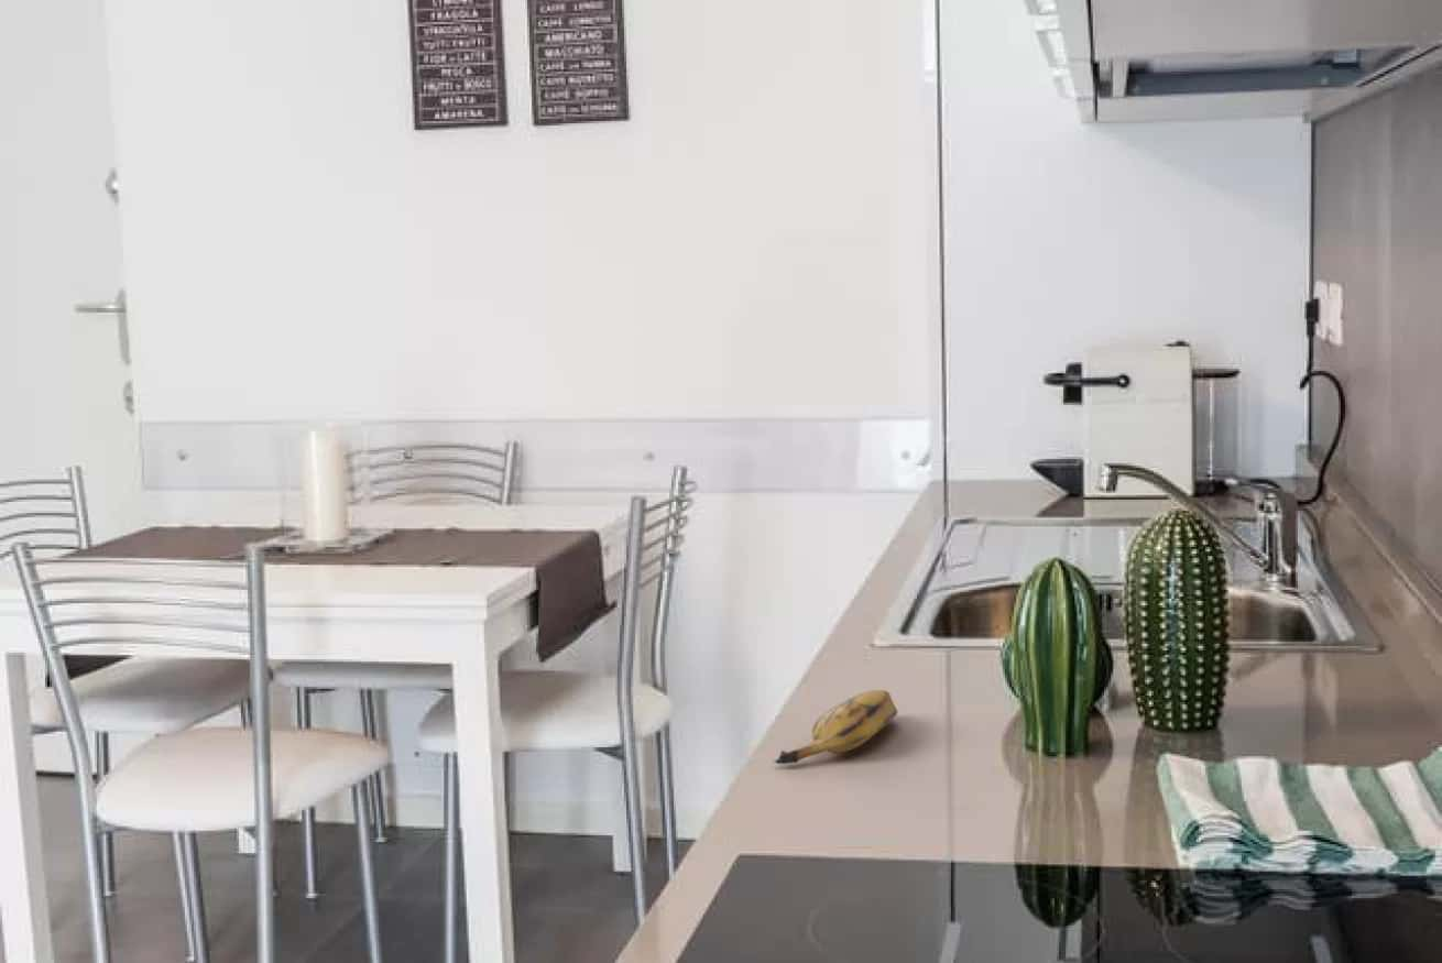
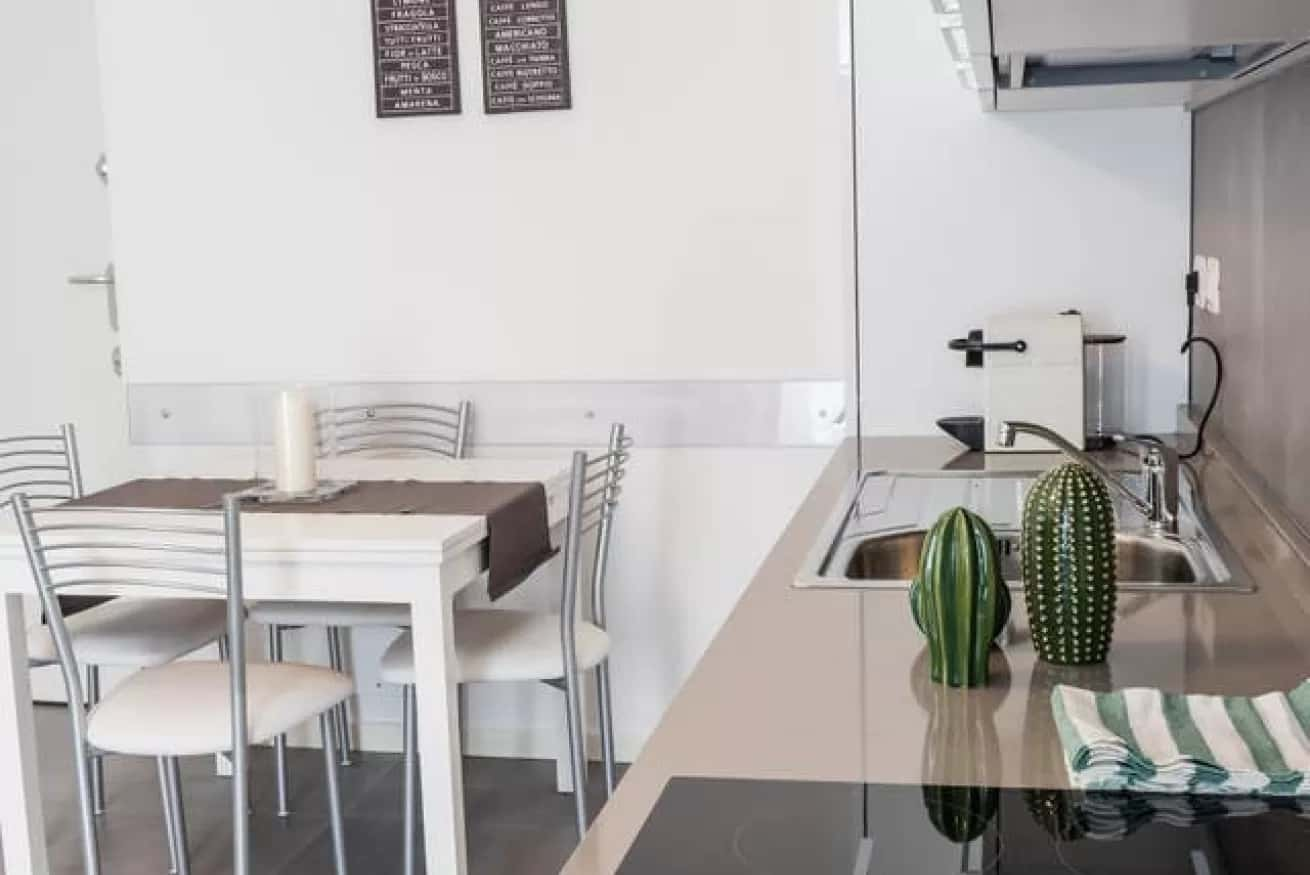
- banana (850, 720)
